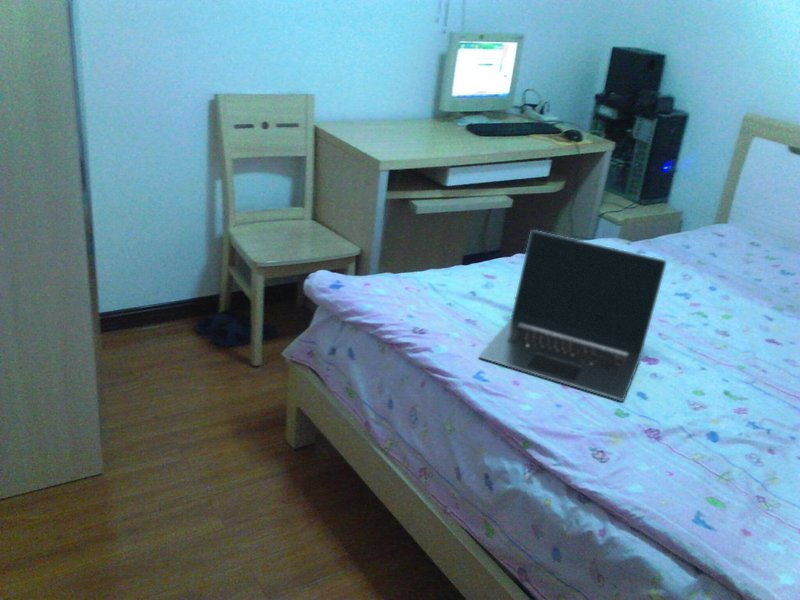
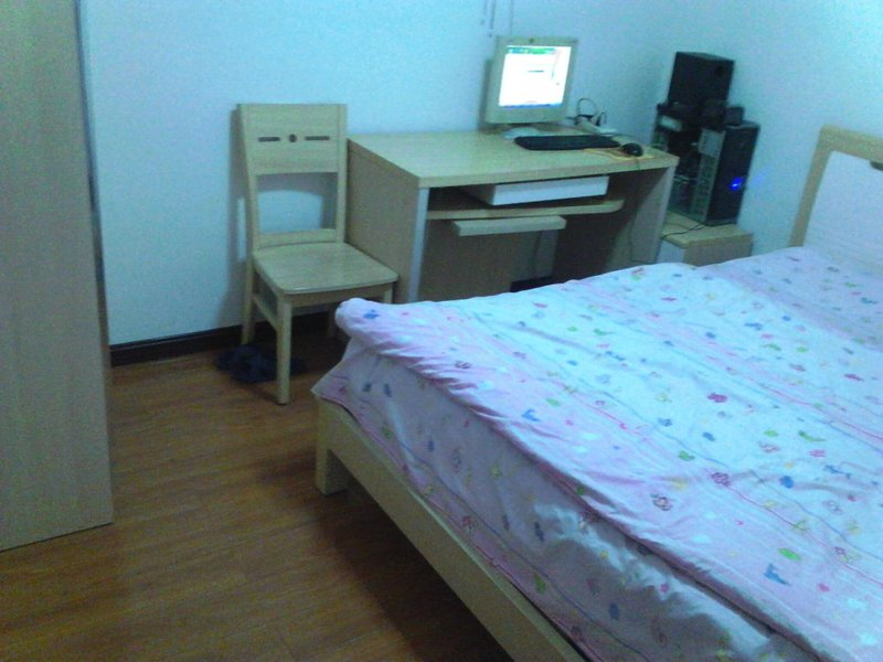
- laptop (573, 308)
